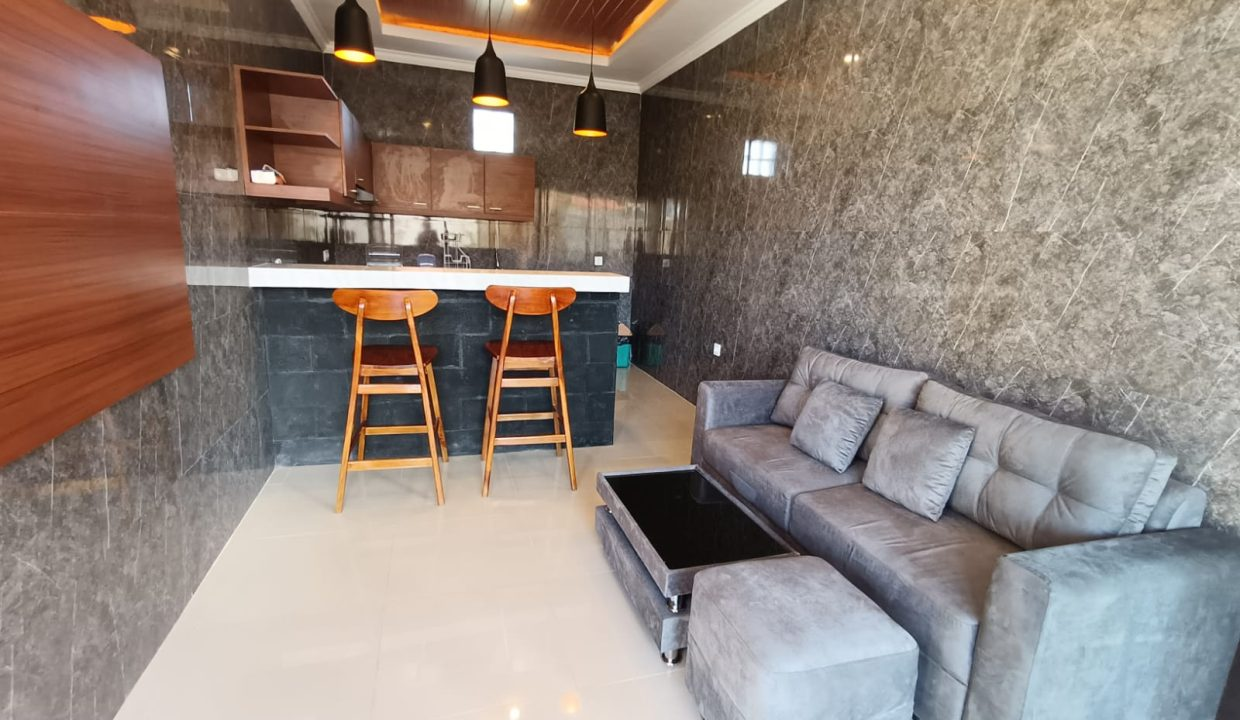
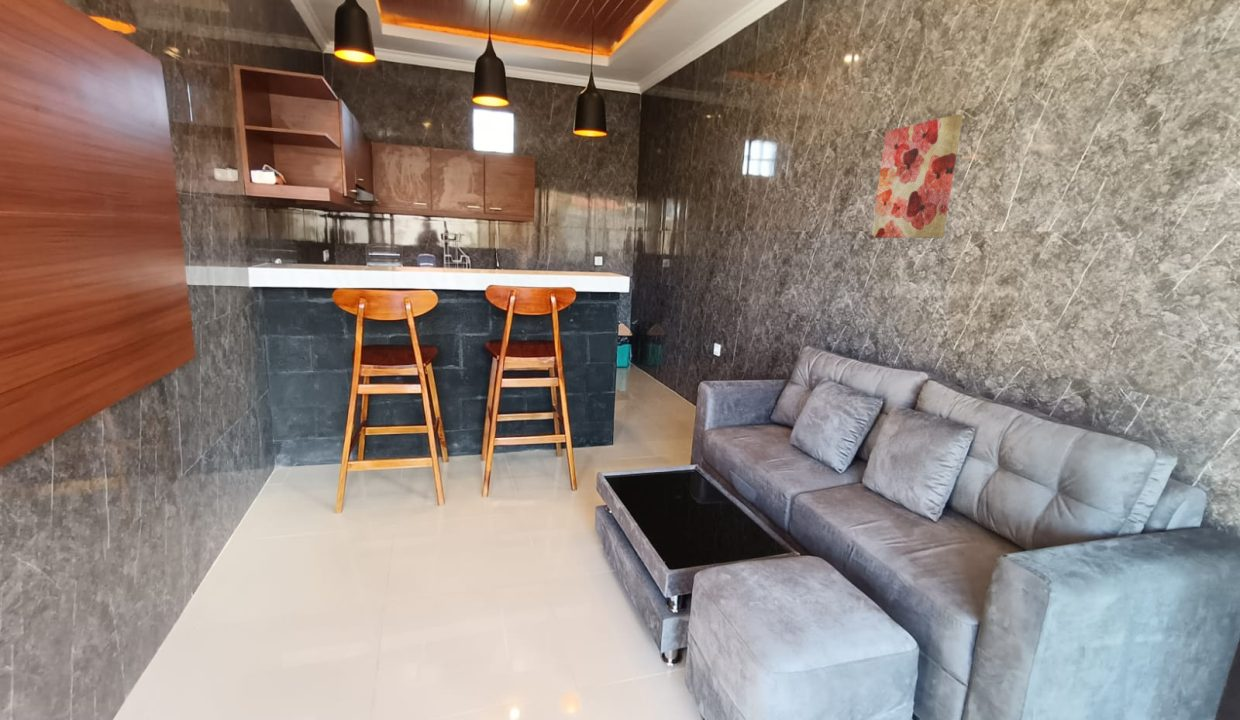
+ wall art (912, 181)
